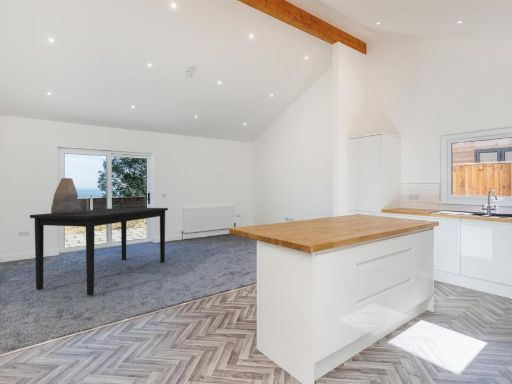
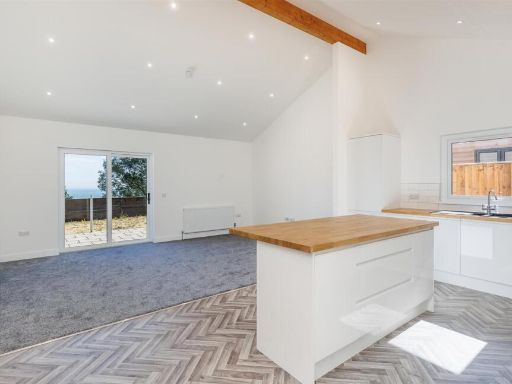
- decorative urn (66, 195)
- dining table (121, 242)
